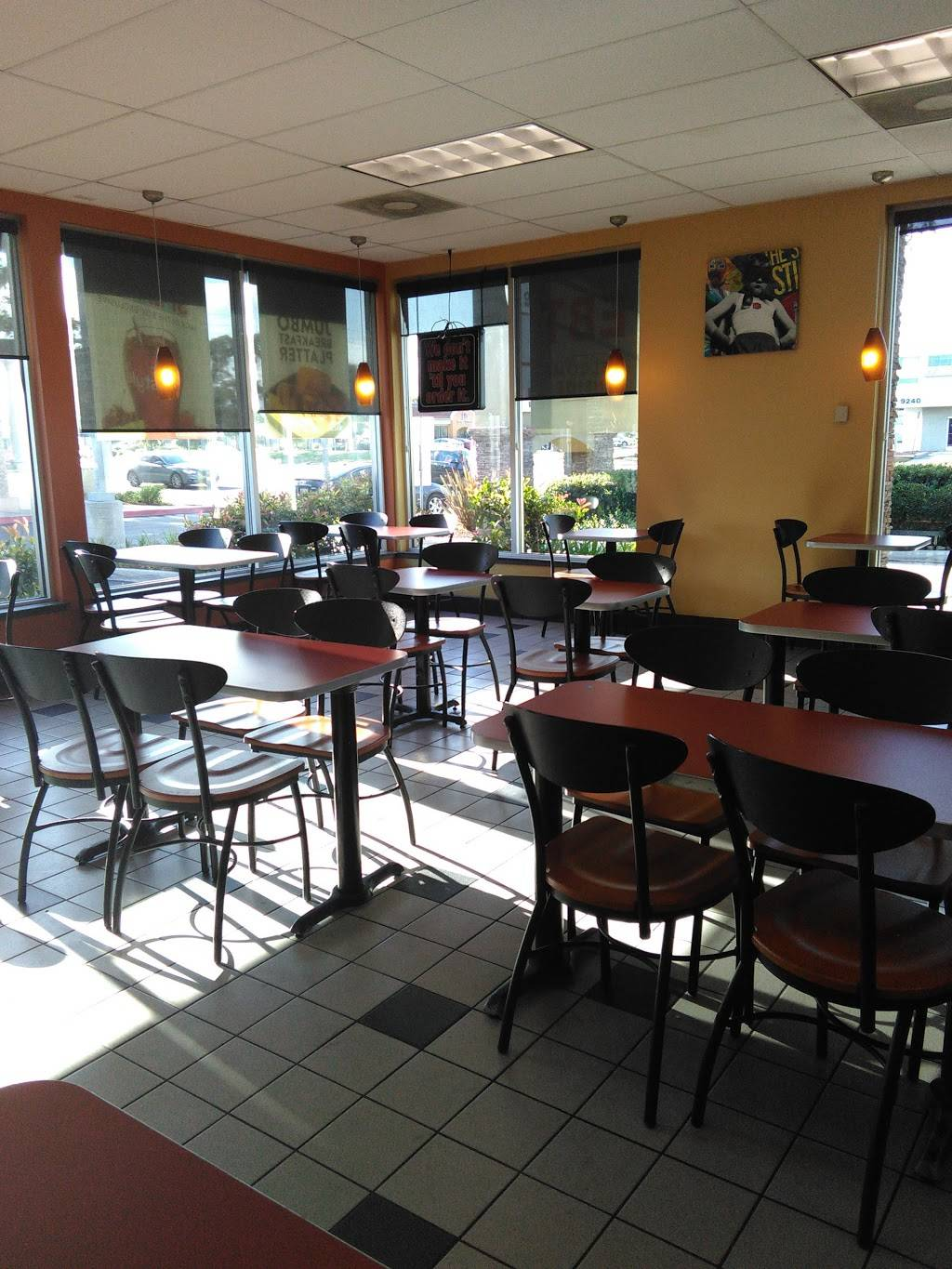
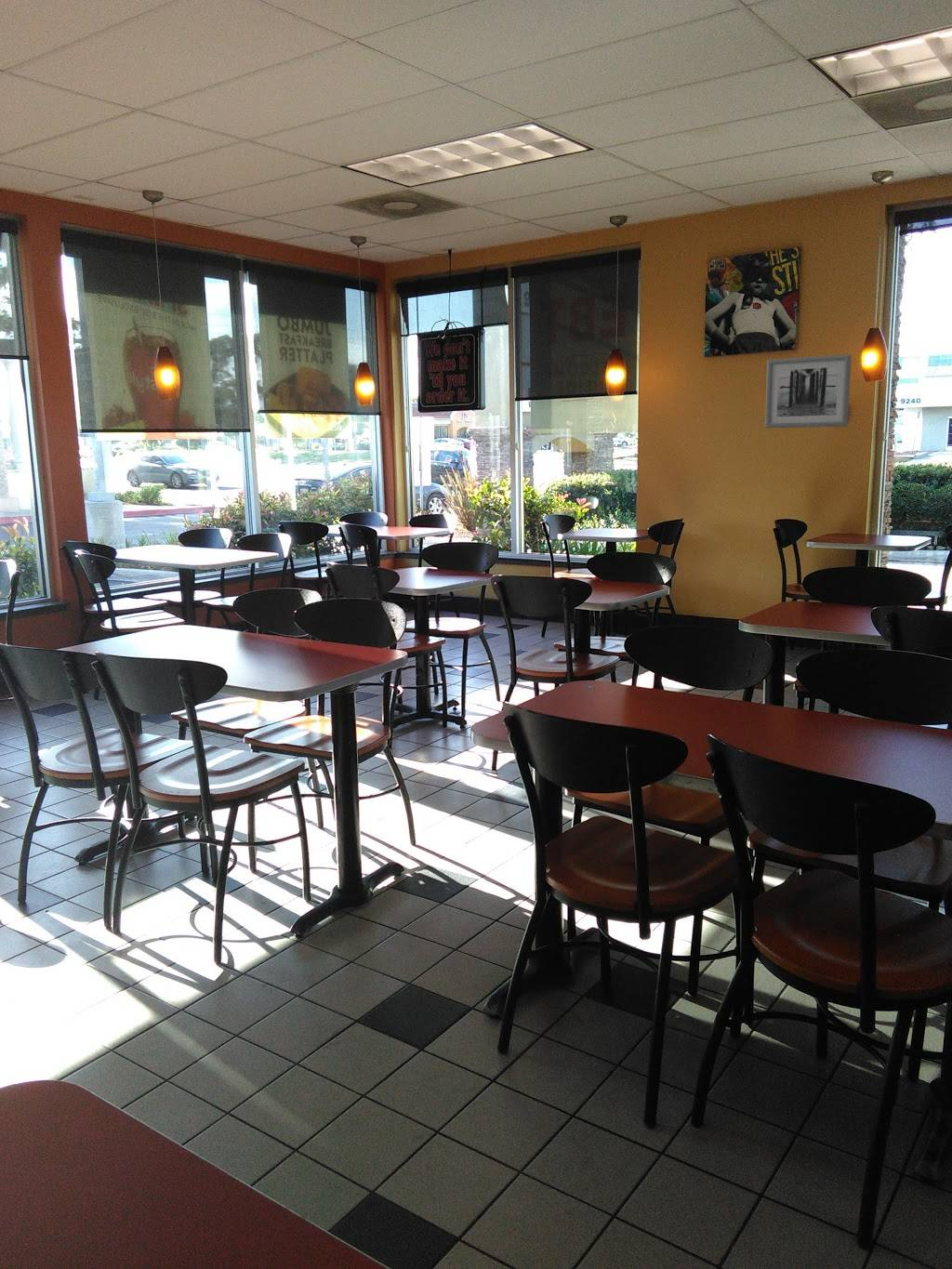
+ wall art (806, 392)
